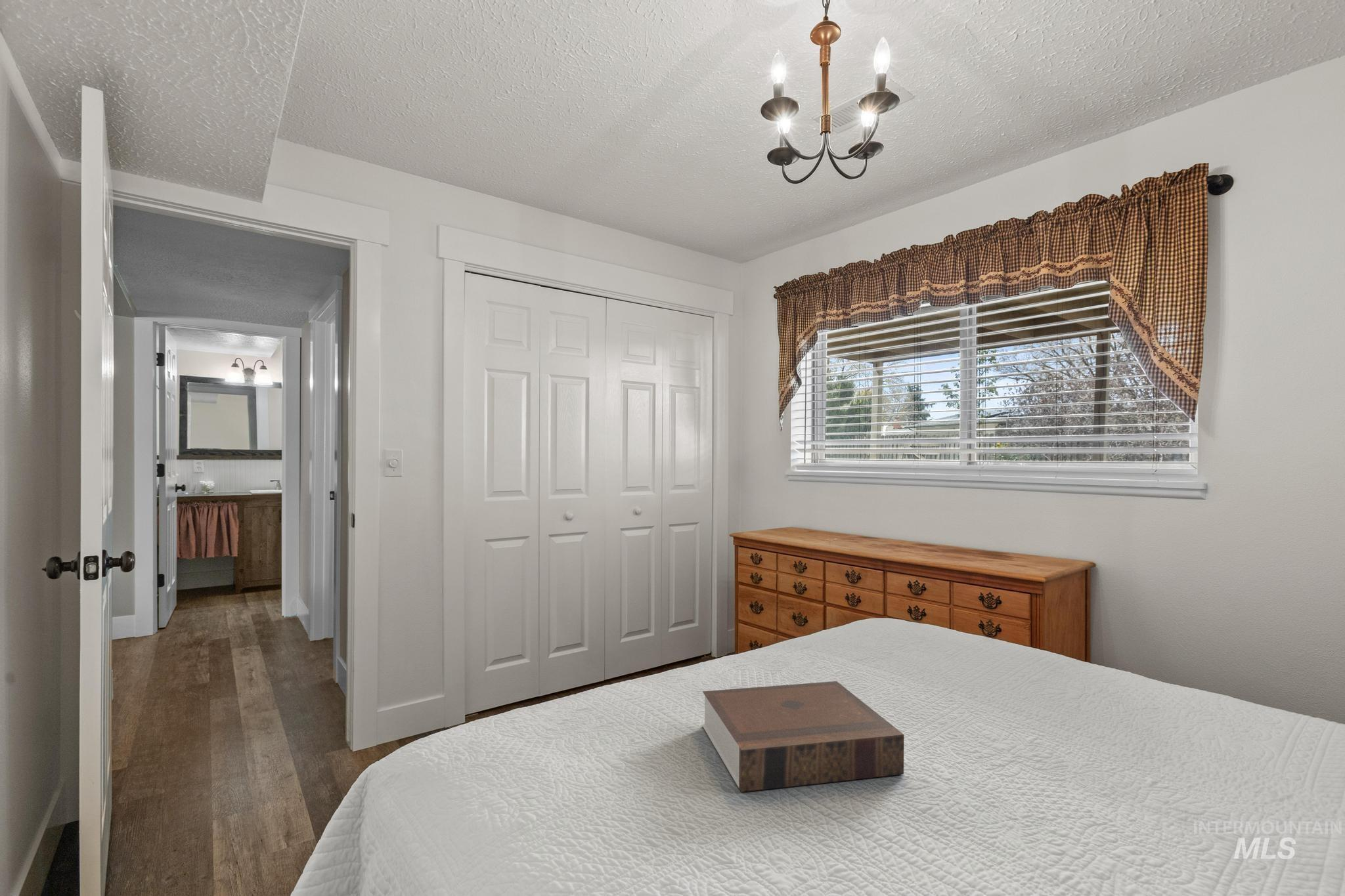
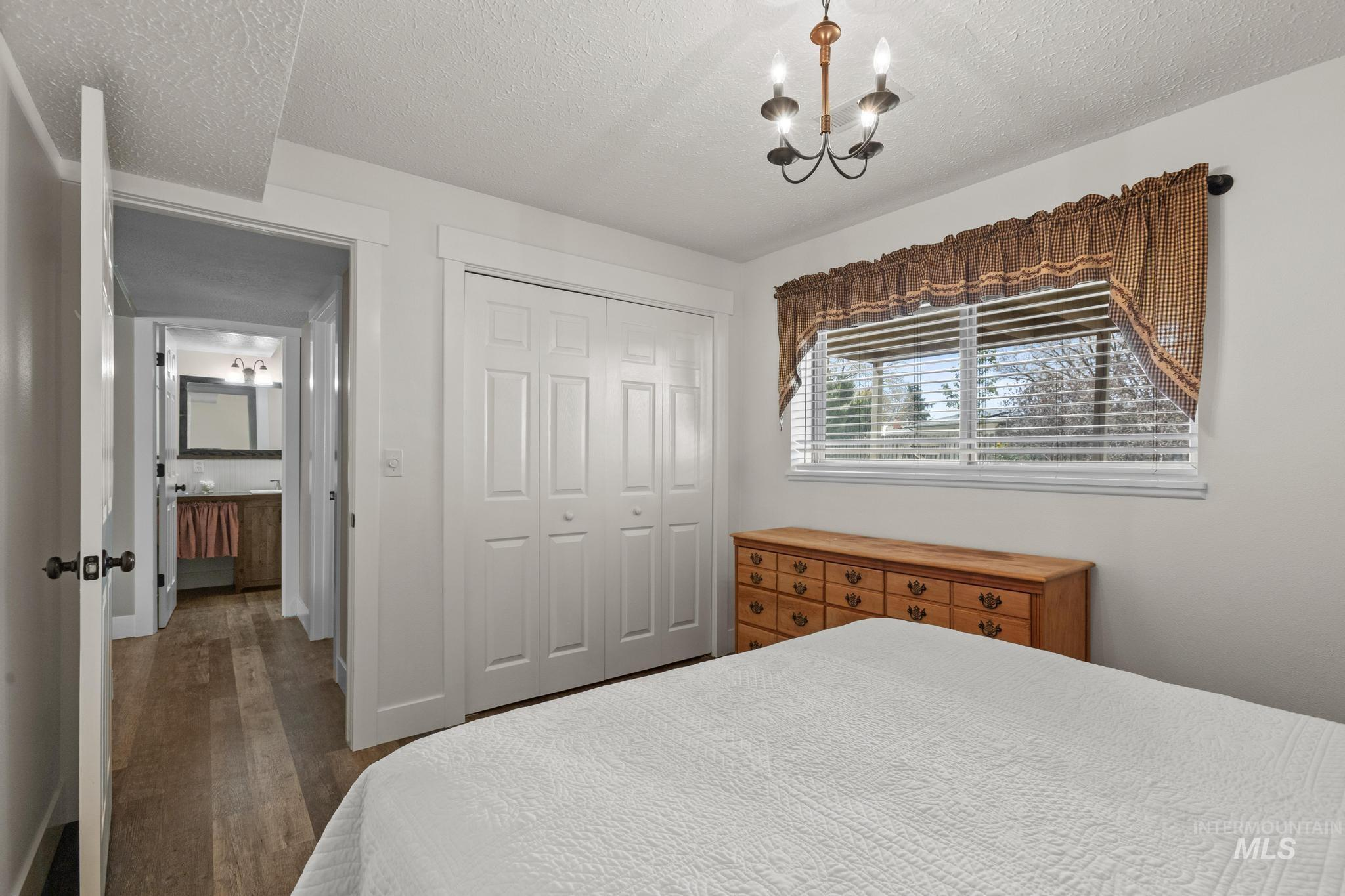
- book (795, 729)
